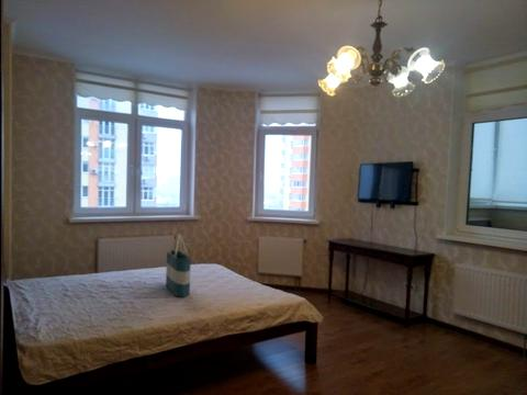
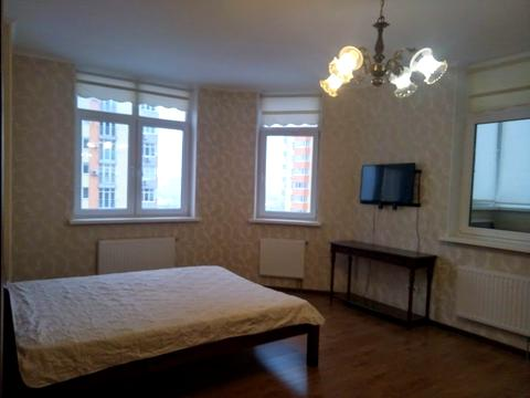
- tote bag (178, 262)
